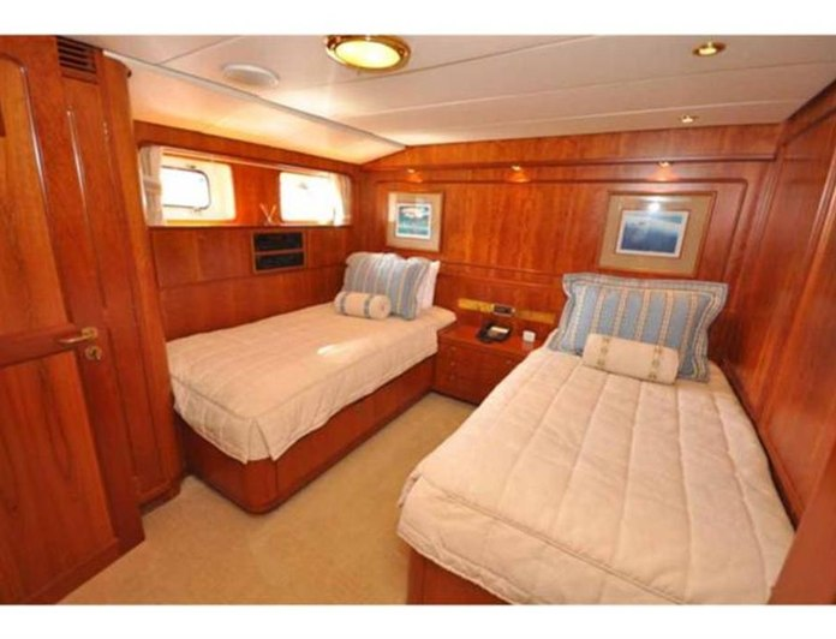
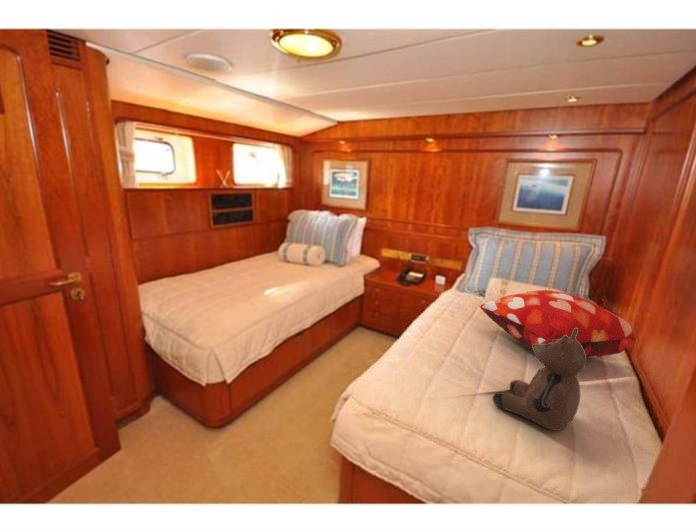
+ decorative pillow (551, 320)
+ teddy bear (541, 371)
